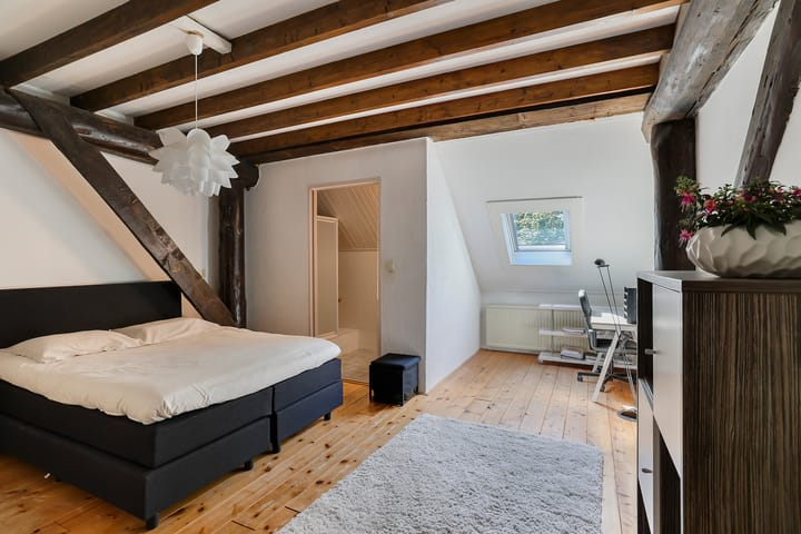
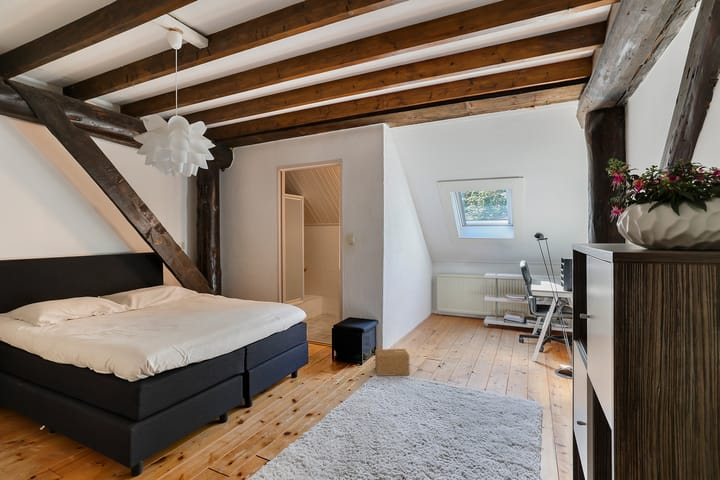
+ cardboard box (391, 362)
